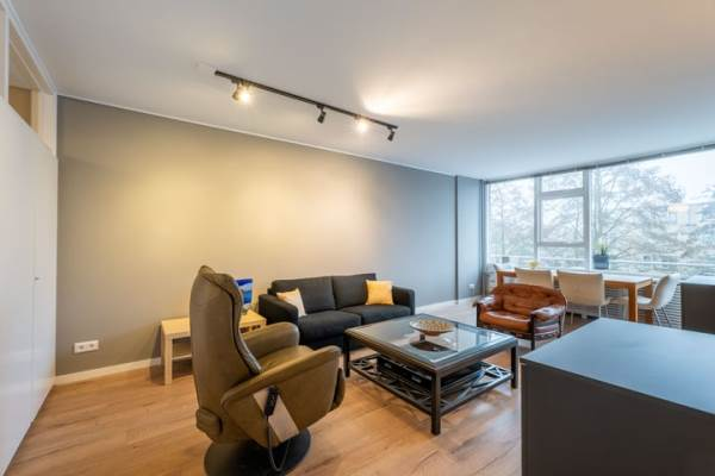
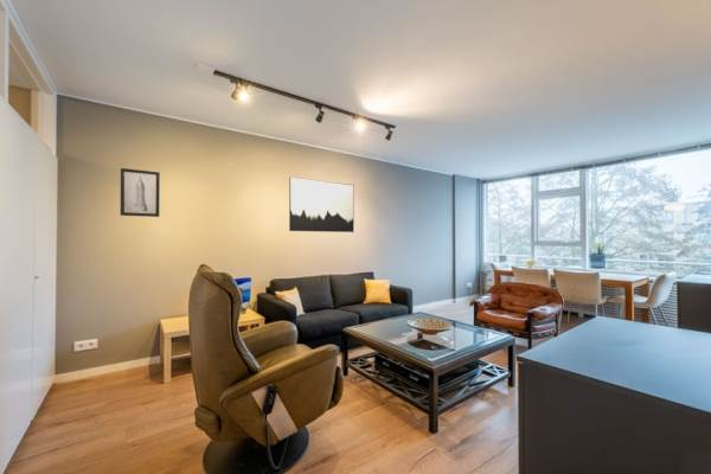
+ wall art (324, 206)
+ wall art (140, 193)
